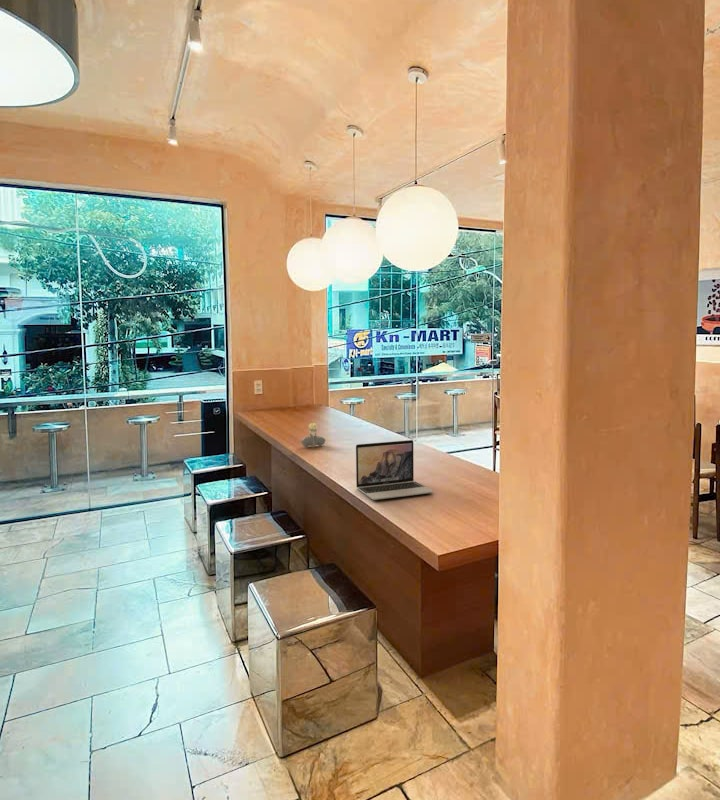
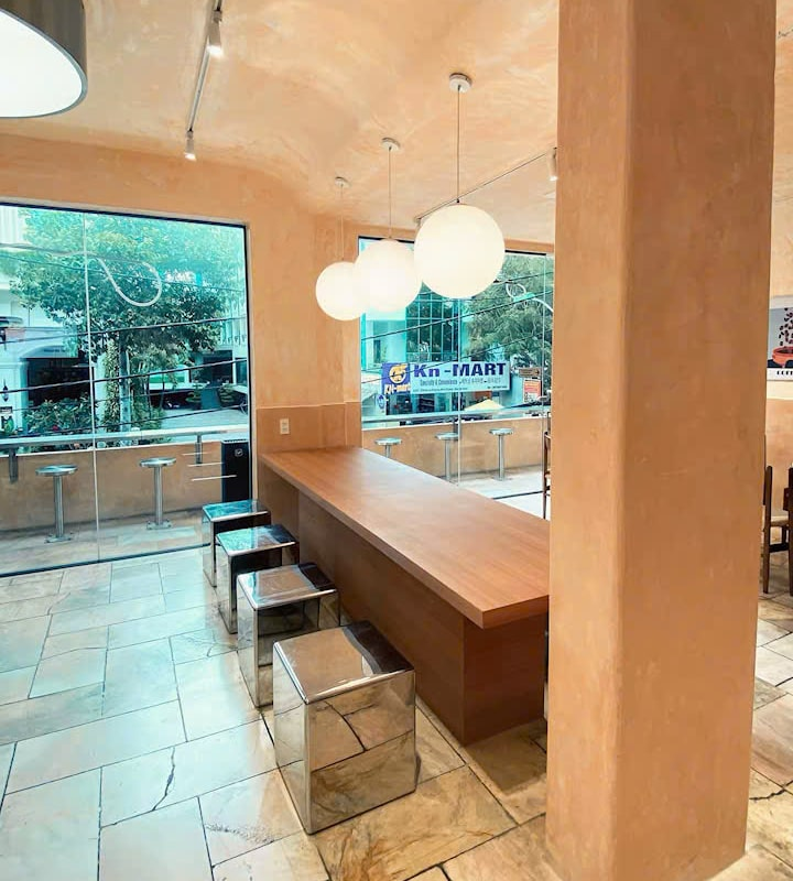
- laptop (394, 468)
- bust sculpture (313, 434)
